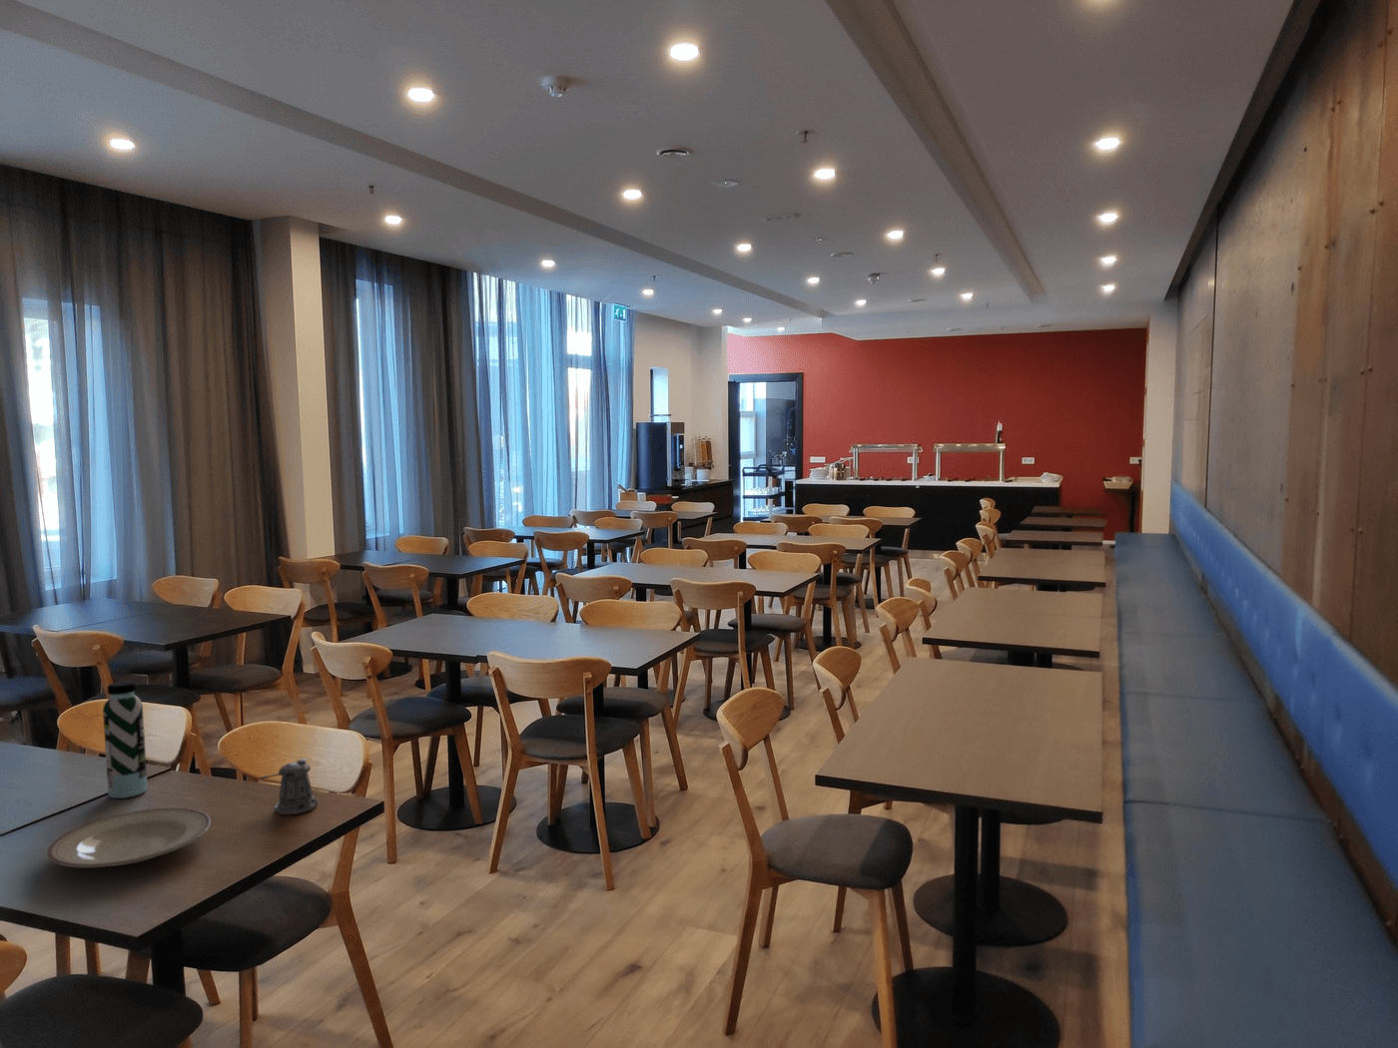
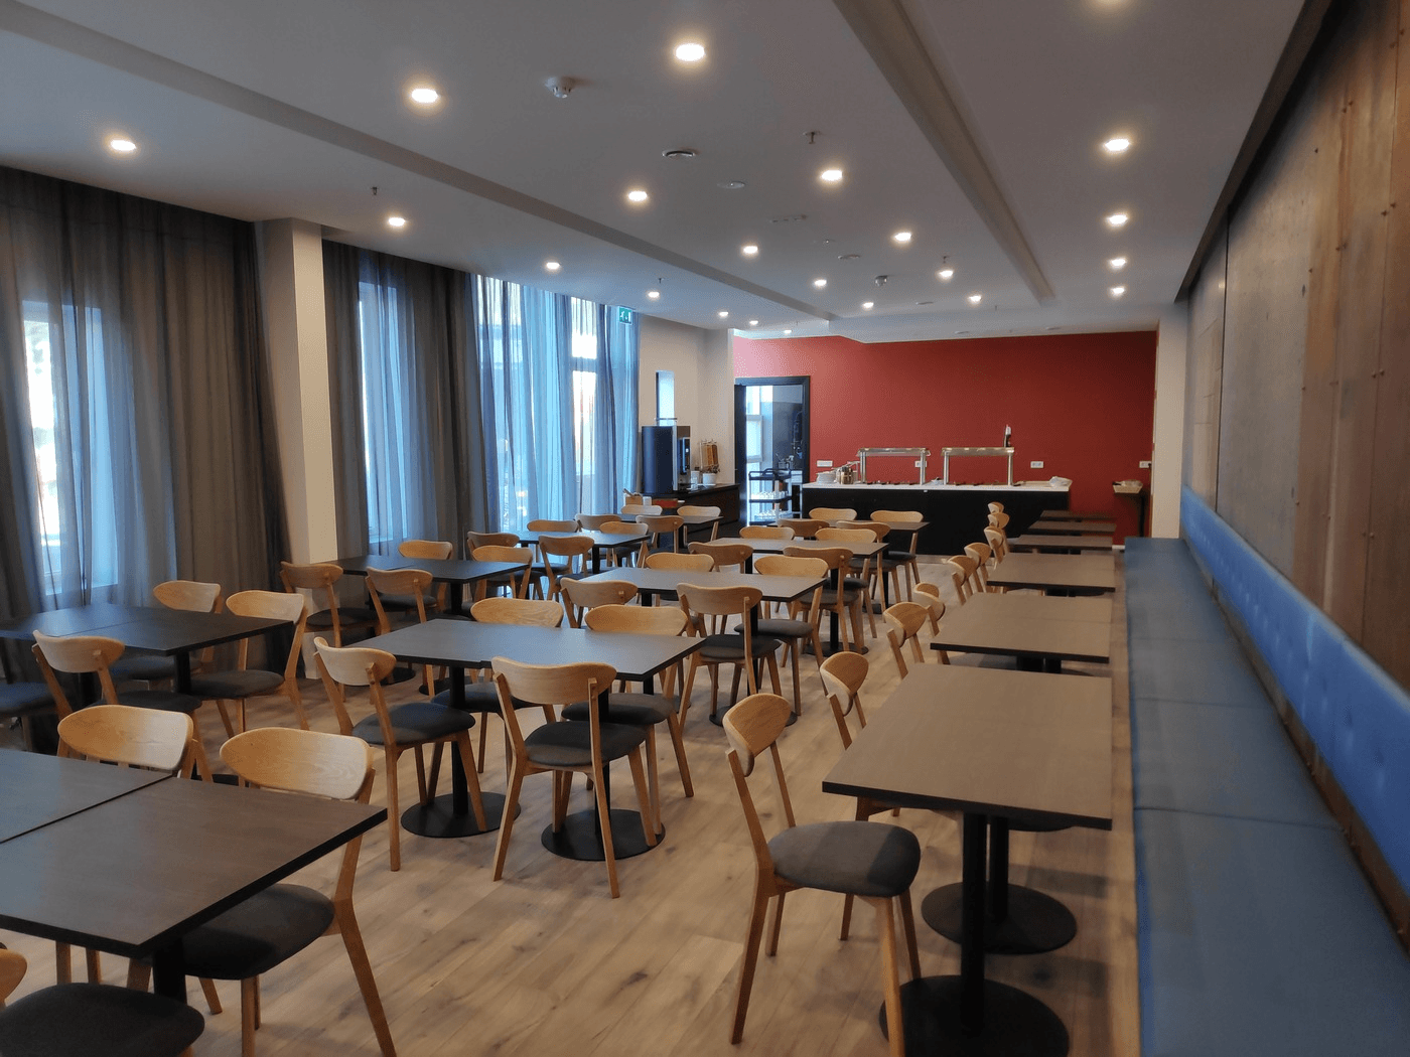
- water bottle (123, 738)
- plate (132, 842)
- pepper shaker (291, 785)
